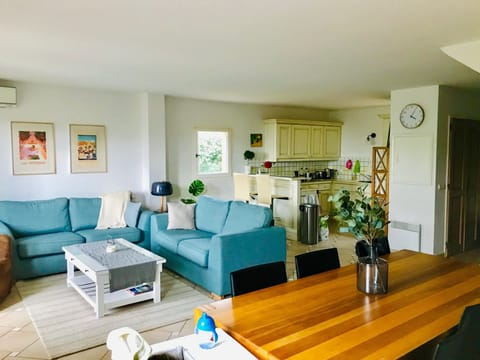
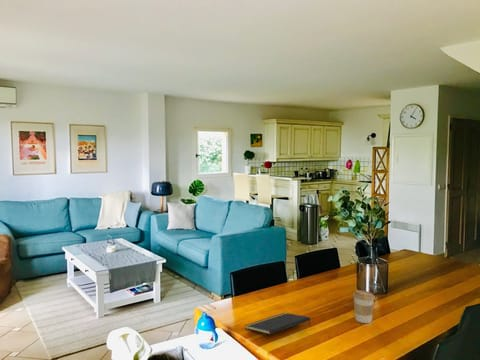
+ notepad (277, 322)
+ coffee cup (363, 305)
